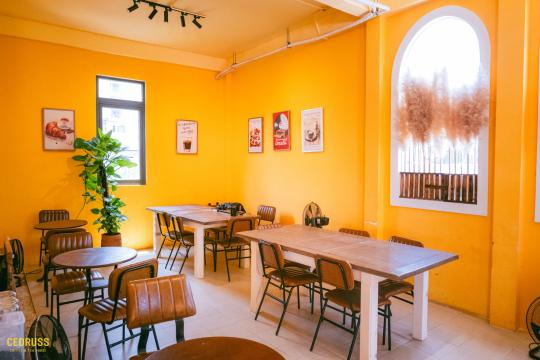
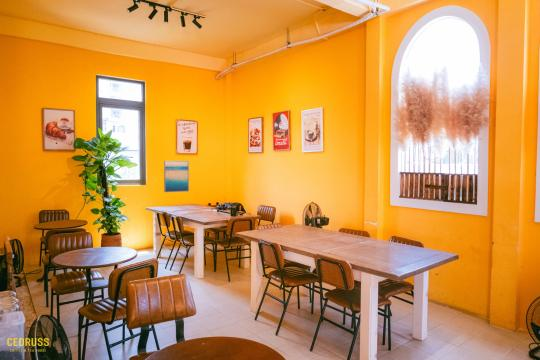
+ wall art (176, 176)
